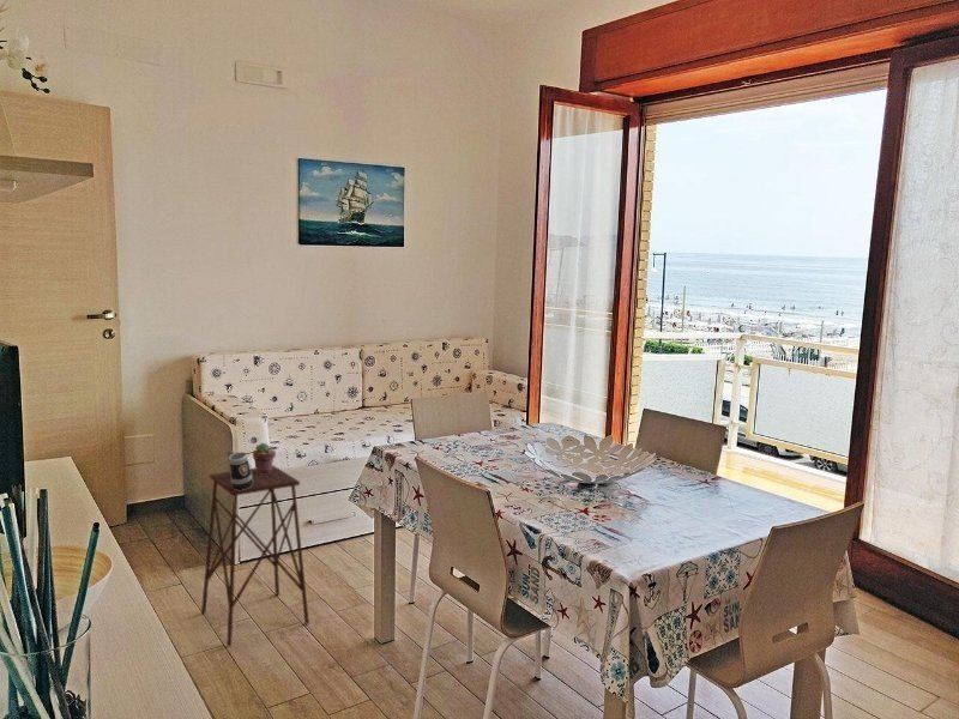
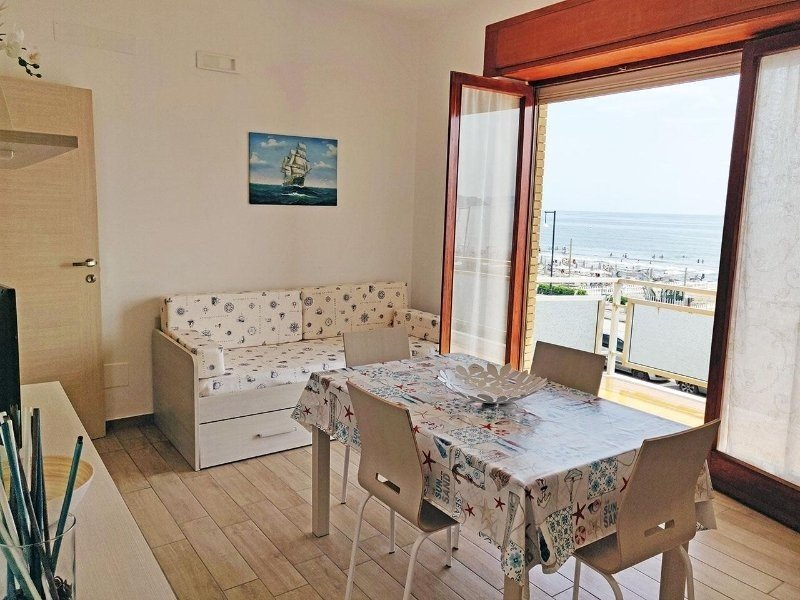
- mug (240, 469)
- side table (255, 545)
- potted succulent (264, 457)
